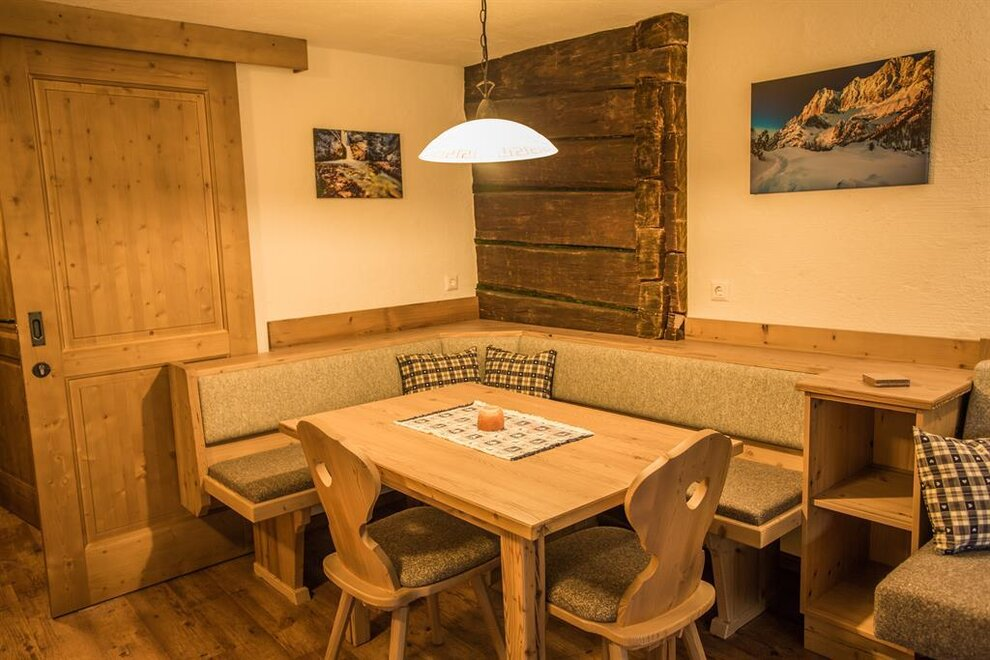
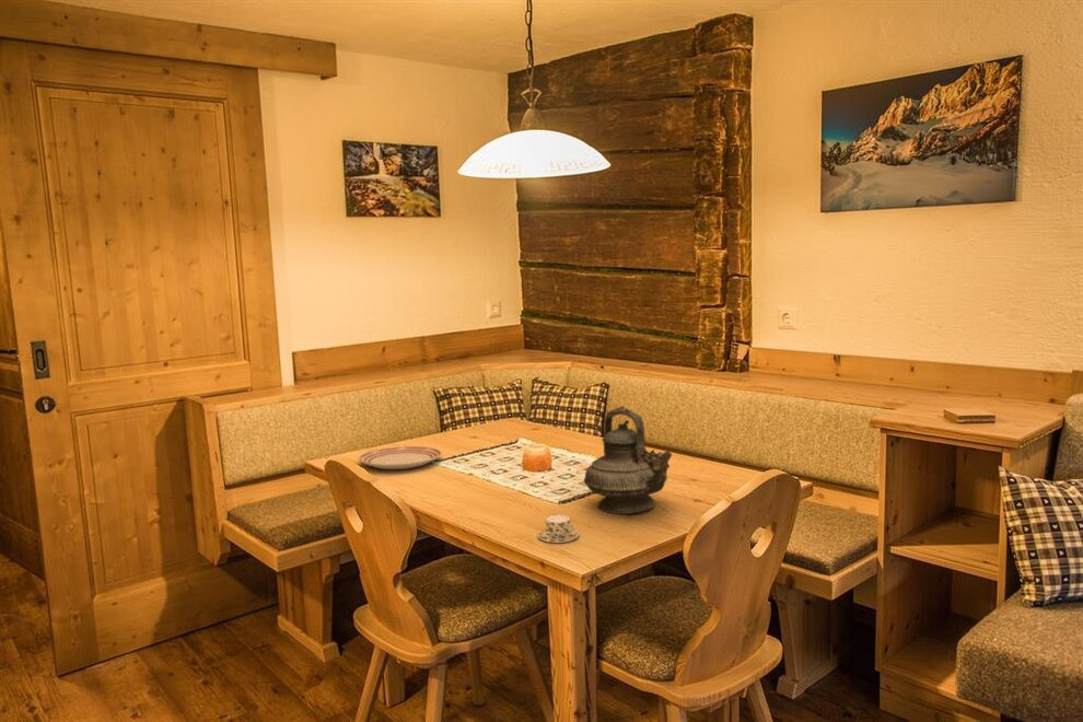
+ teapot (632, 459)
+ dinner plate (400, 458)
+ teacup (558, 527)
